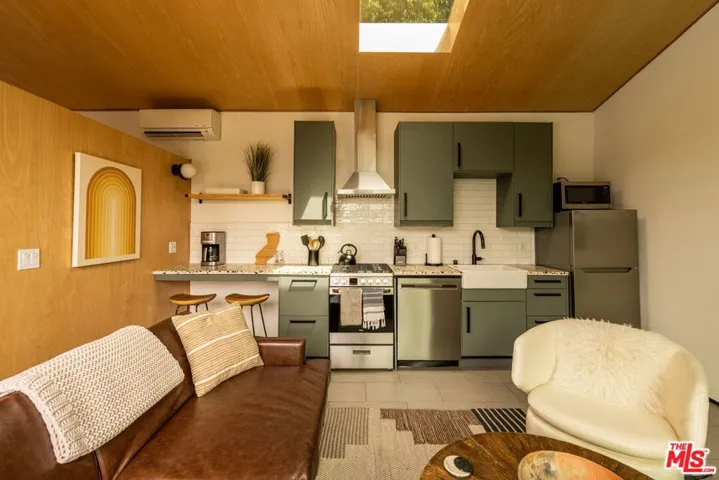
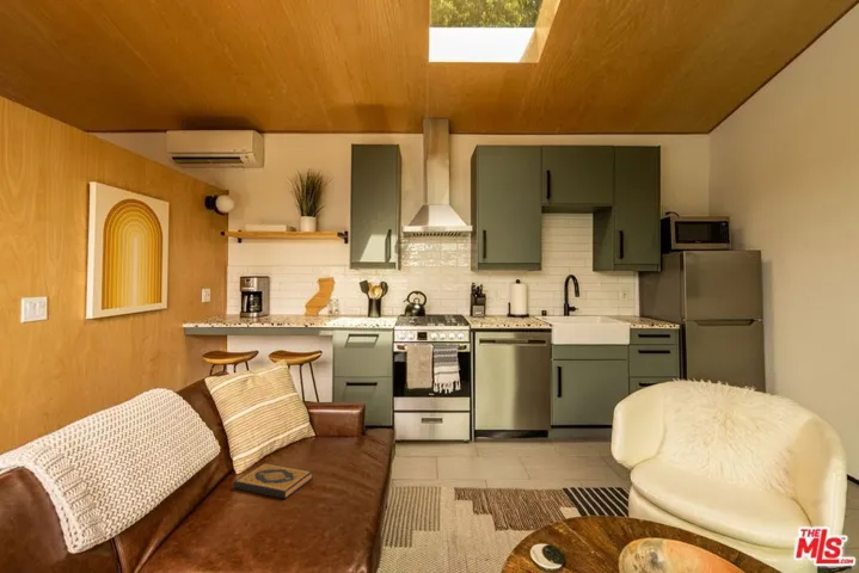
+ hardback book (274, 479)
